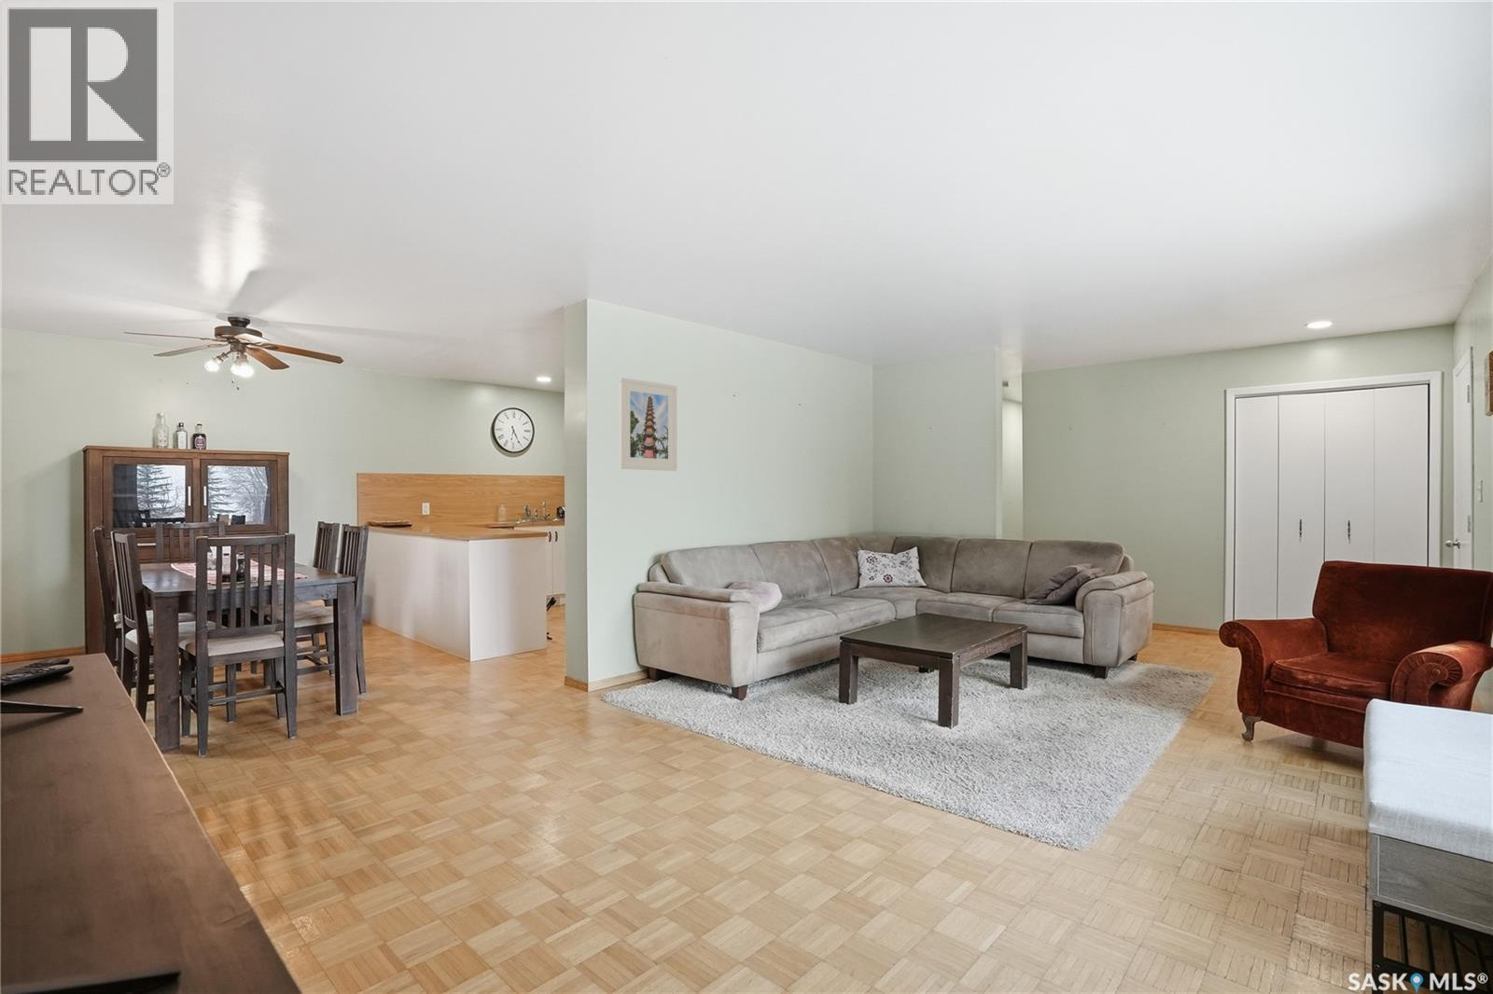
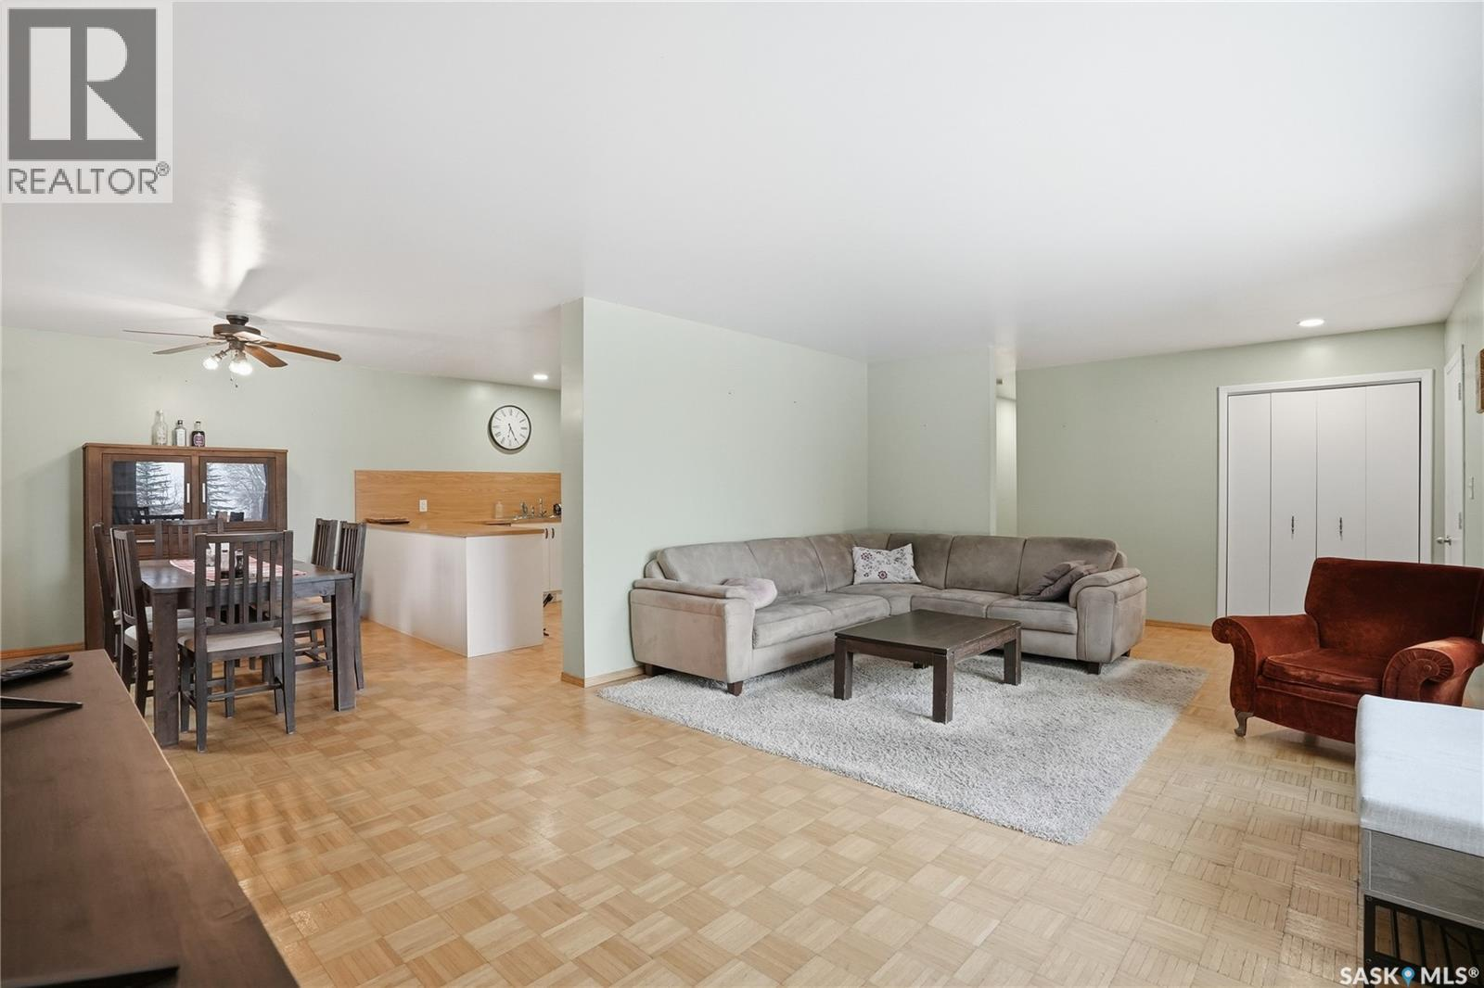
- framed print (648, 425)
